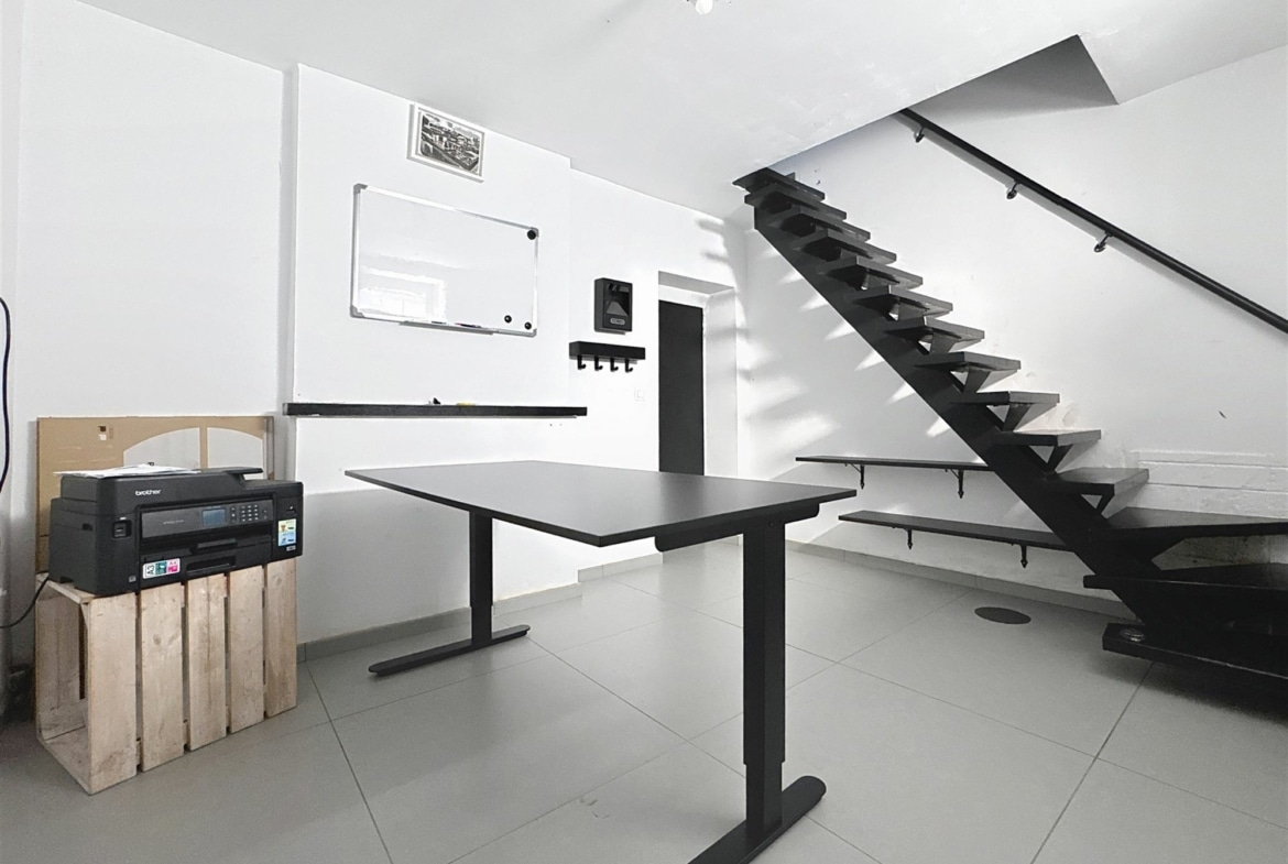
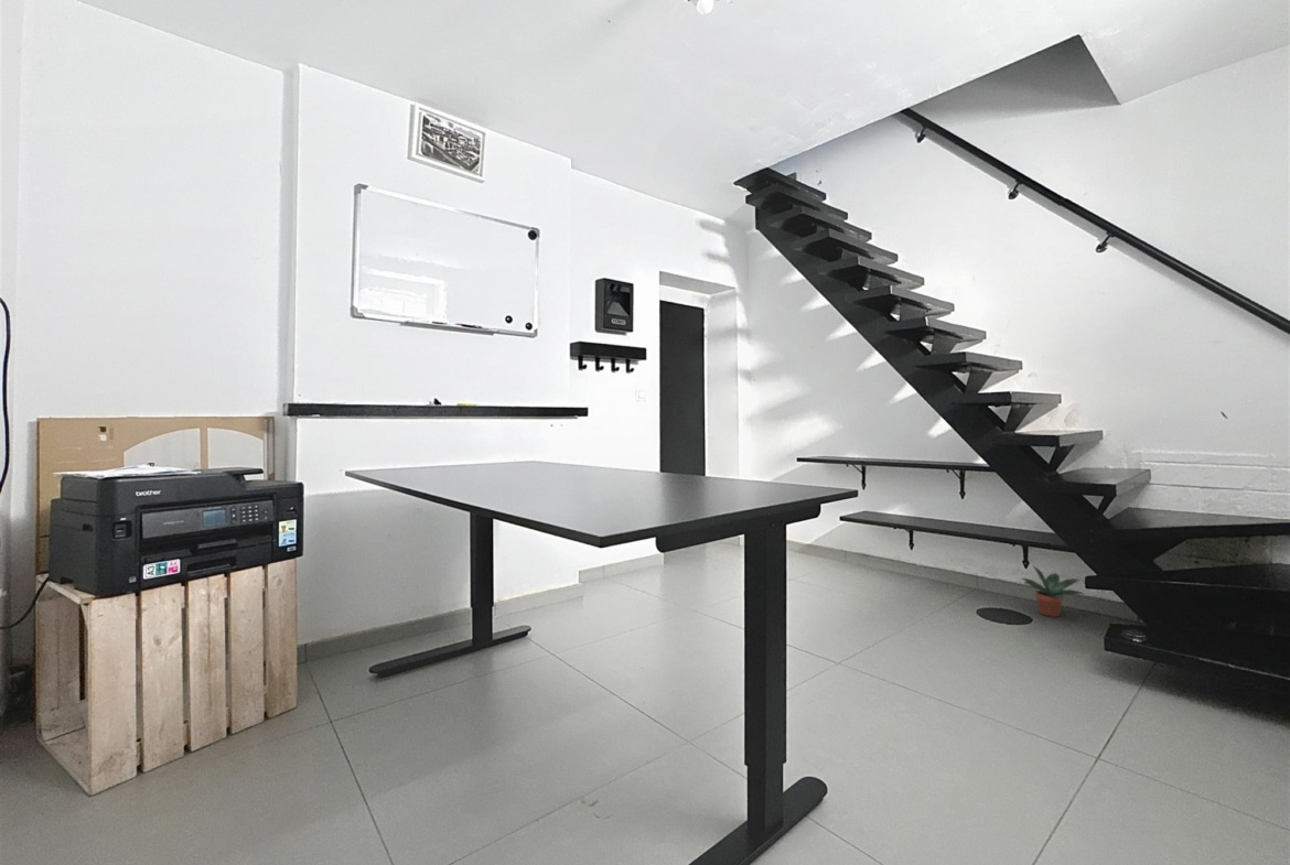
+ potted plant (1050, 591)
